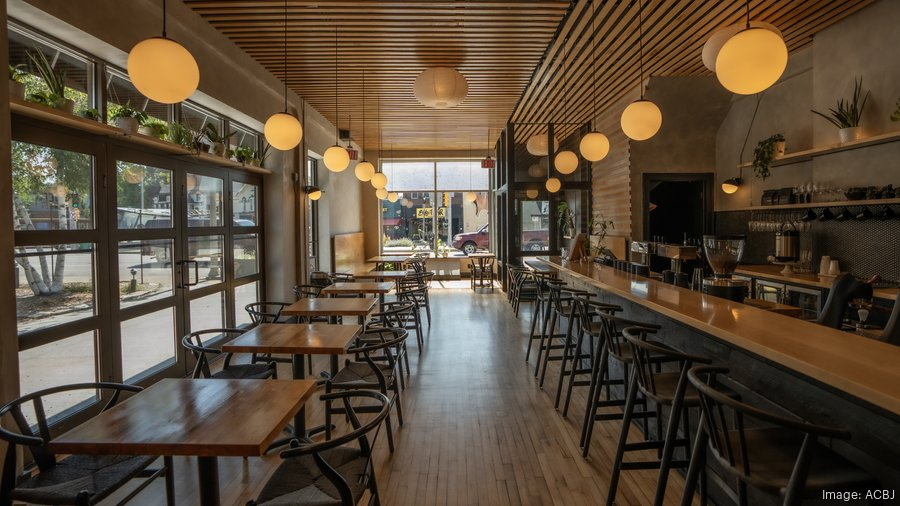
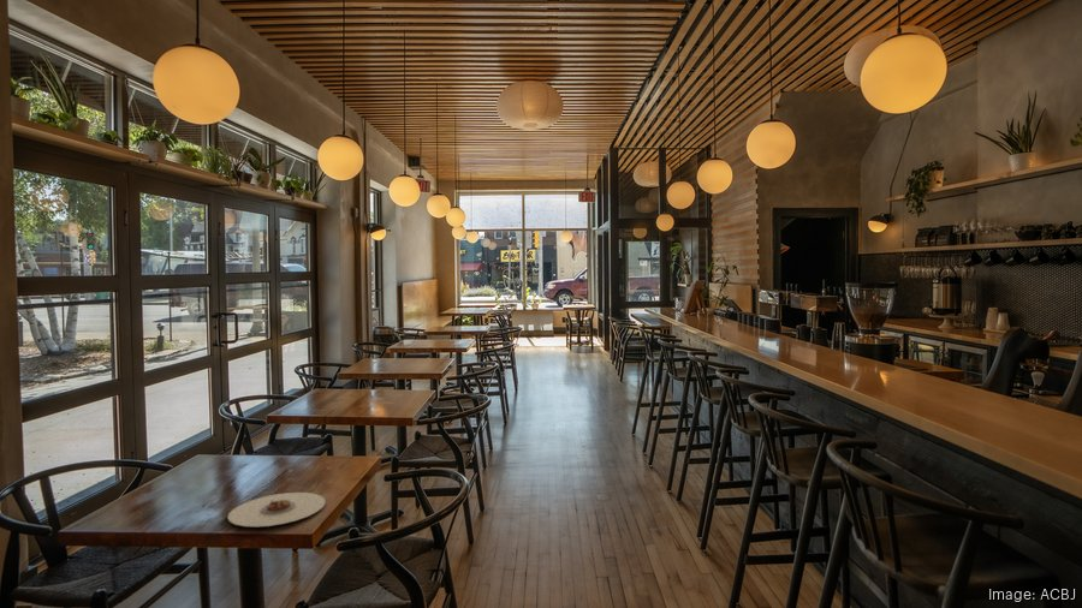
+ plate (278, 503)
